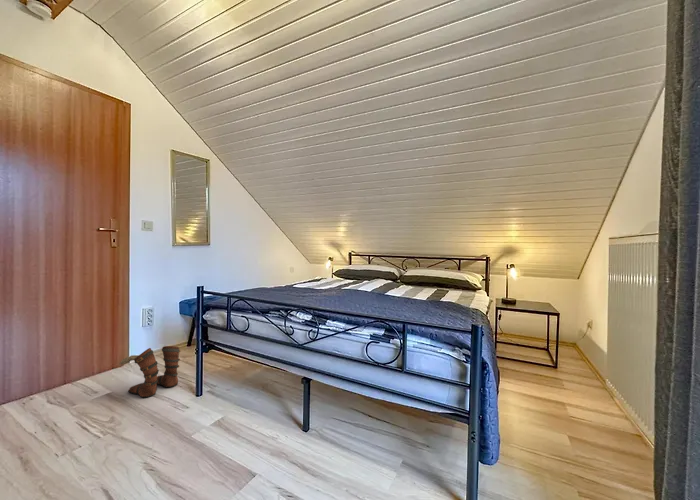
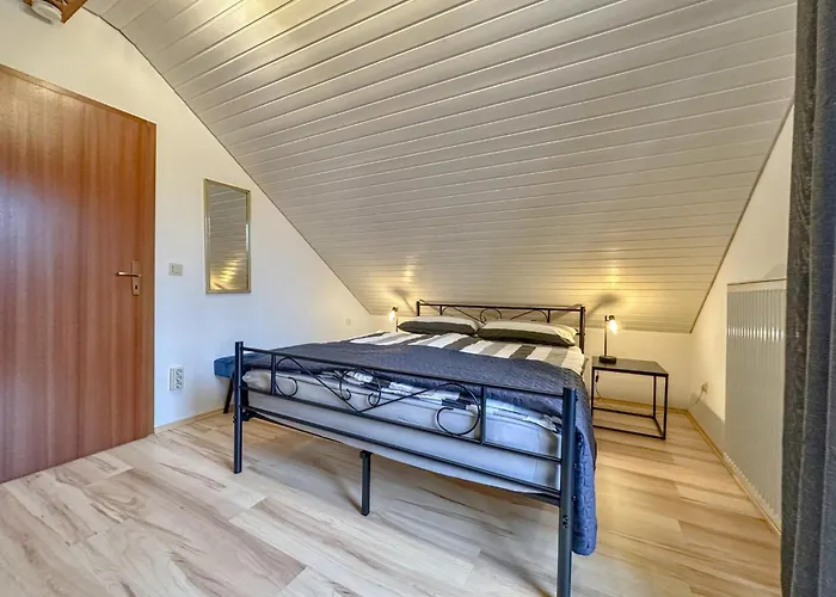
- boots (150, 368)
